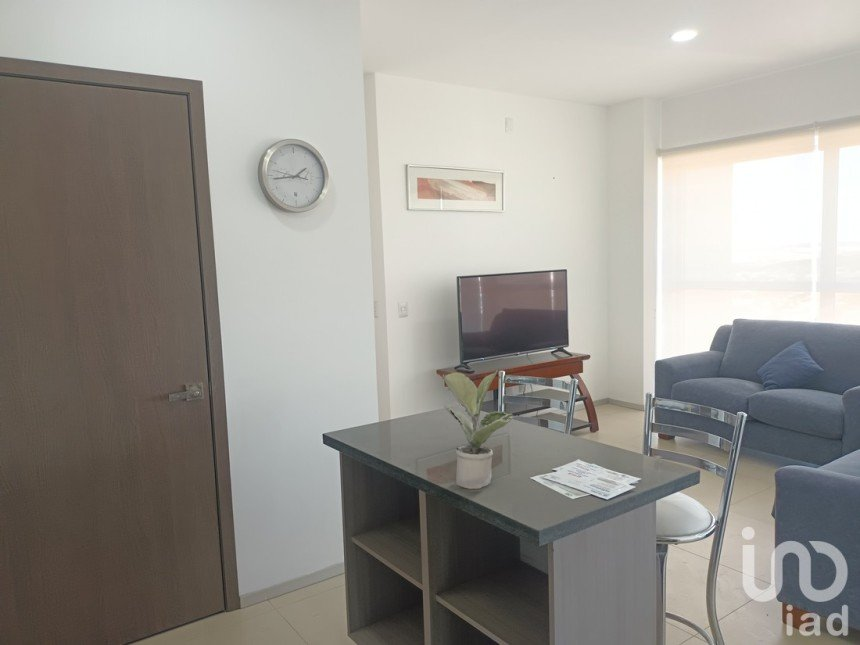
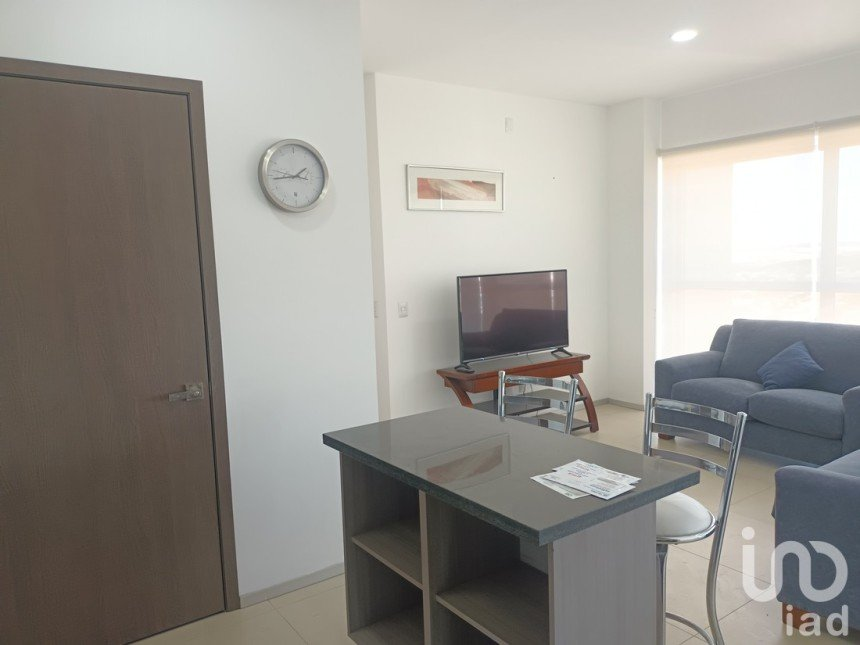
- potted plant (482, 425)
